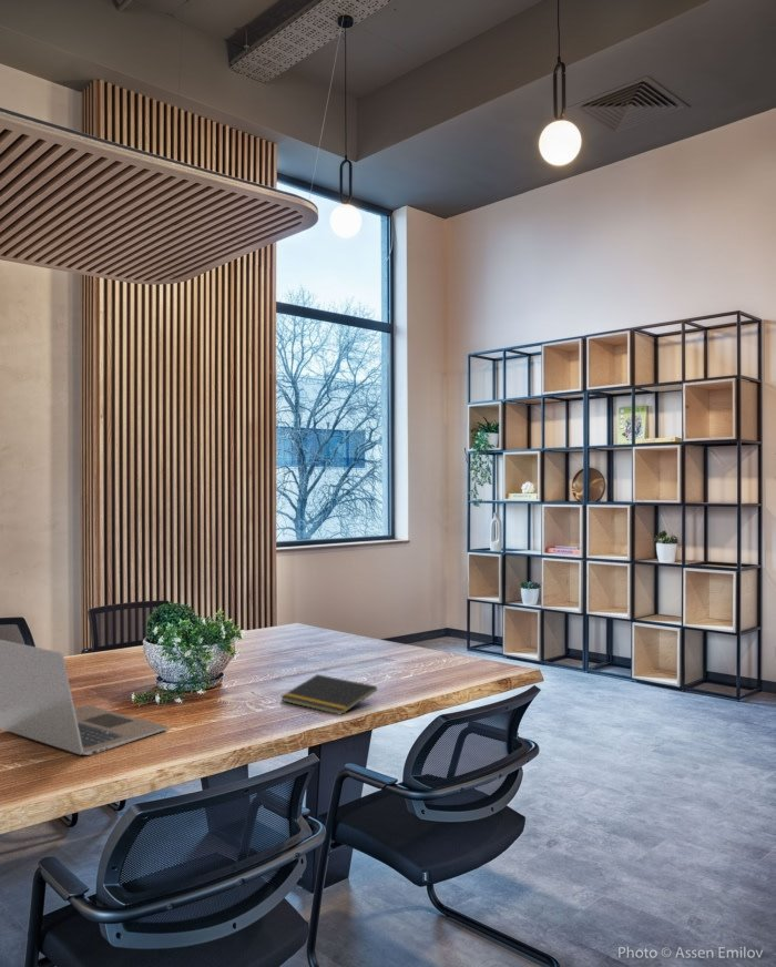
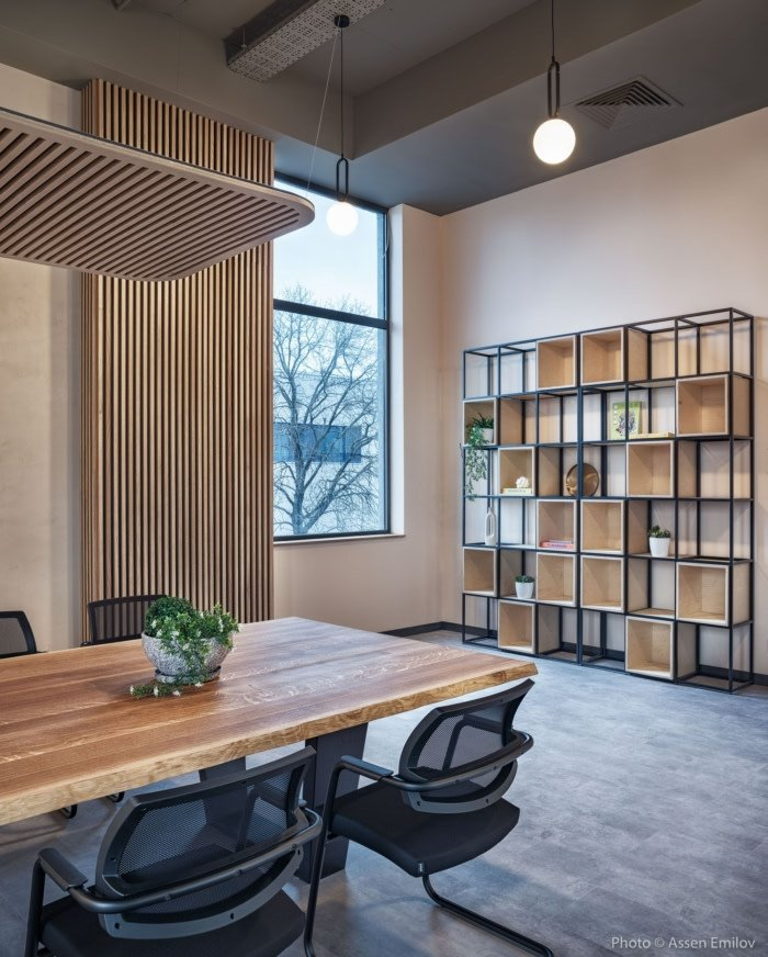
- laptop (69, 684)
- notepad (328, 693)
